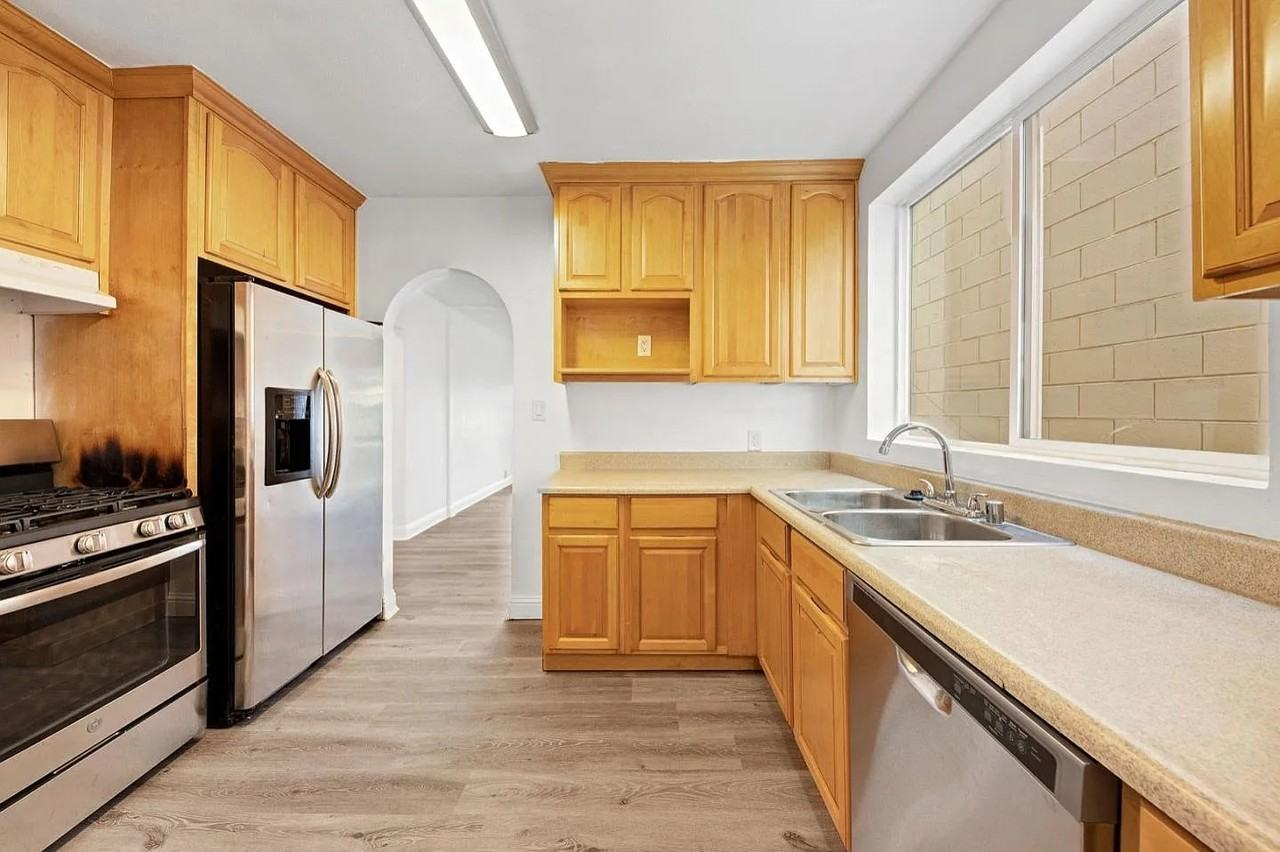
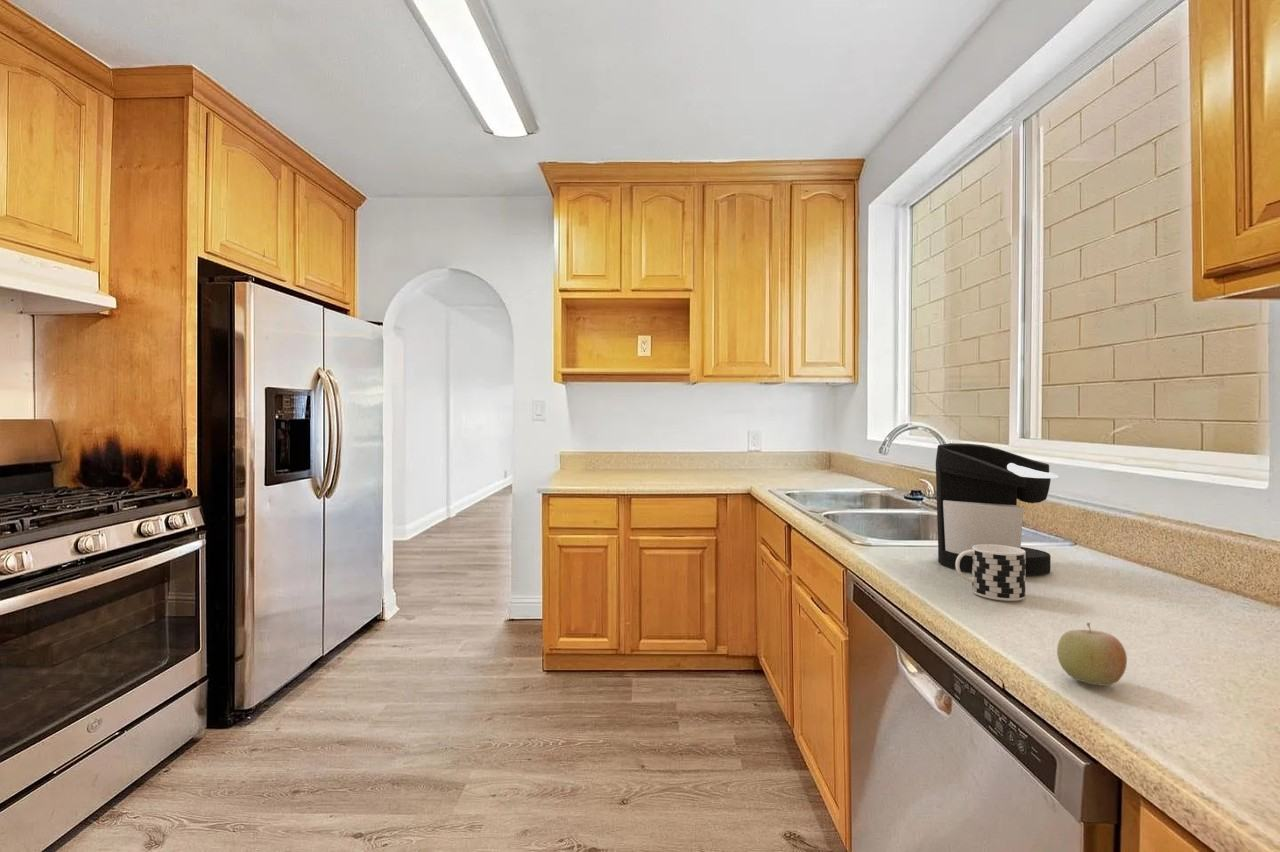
+ cup (989, 571)
+ coffee maker (994, 504)
+ fruit (1092, 652)
